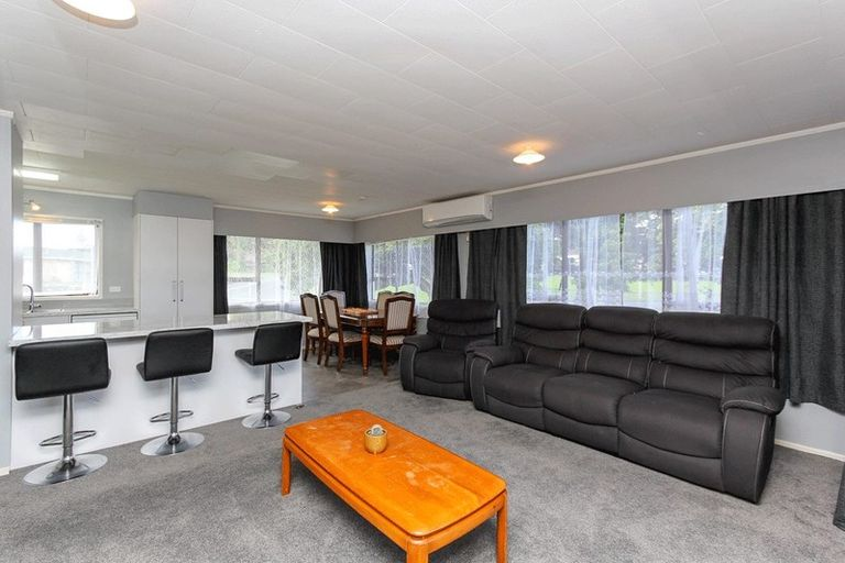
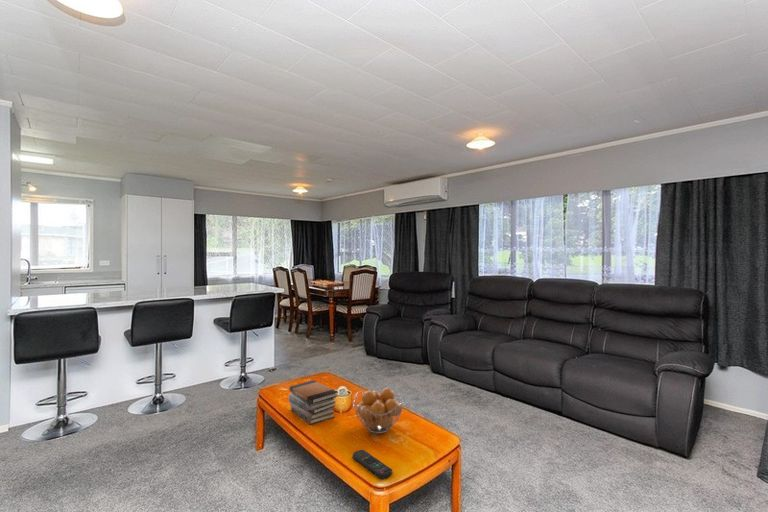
+ remote control (371, 463)
+ fruit basket (378, 409)
+ book stack (312, 400)
